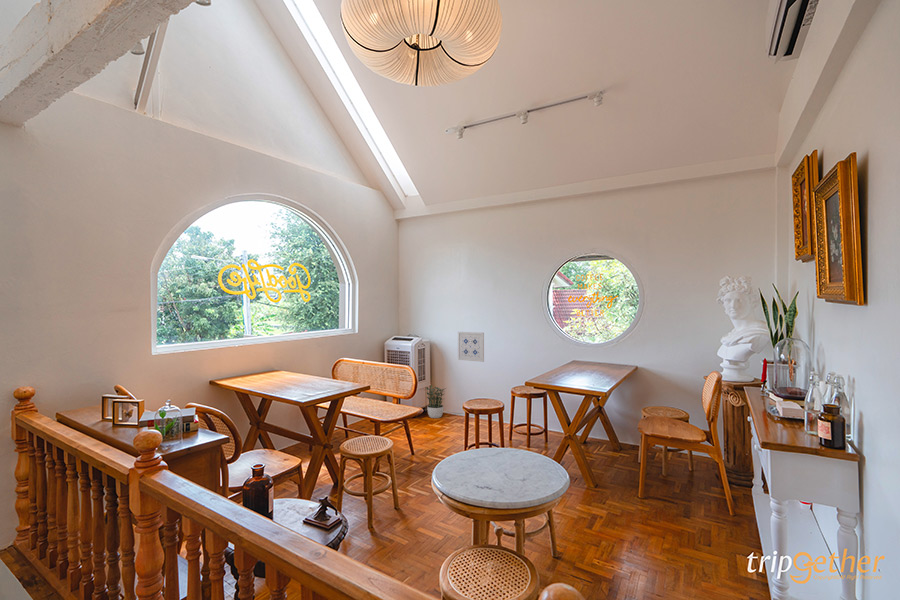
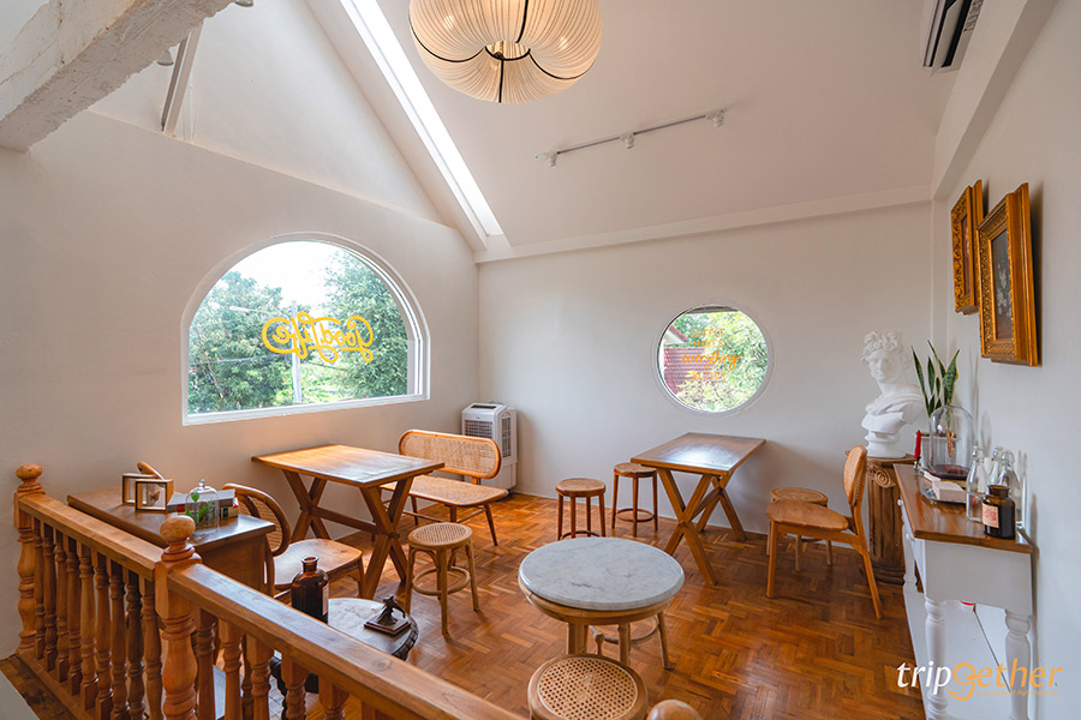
- wall art (470, 346)
- potted plant (434, 400)
